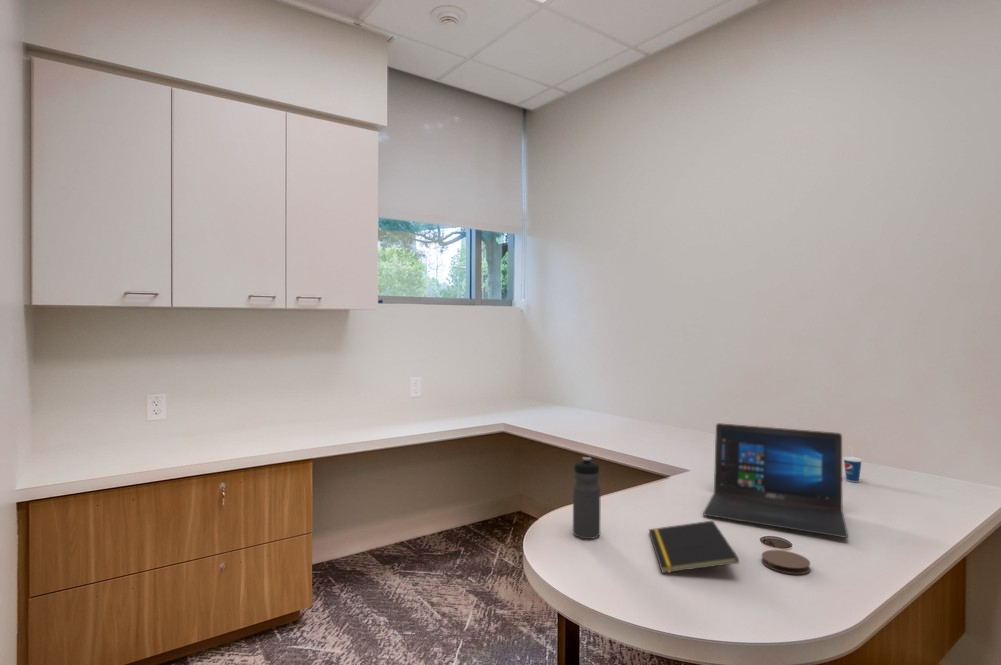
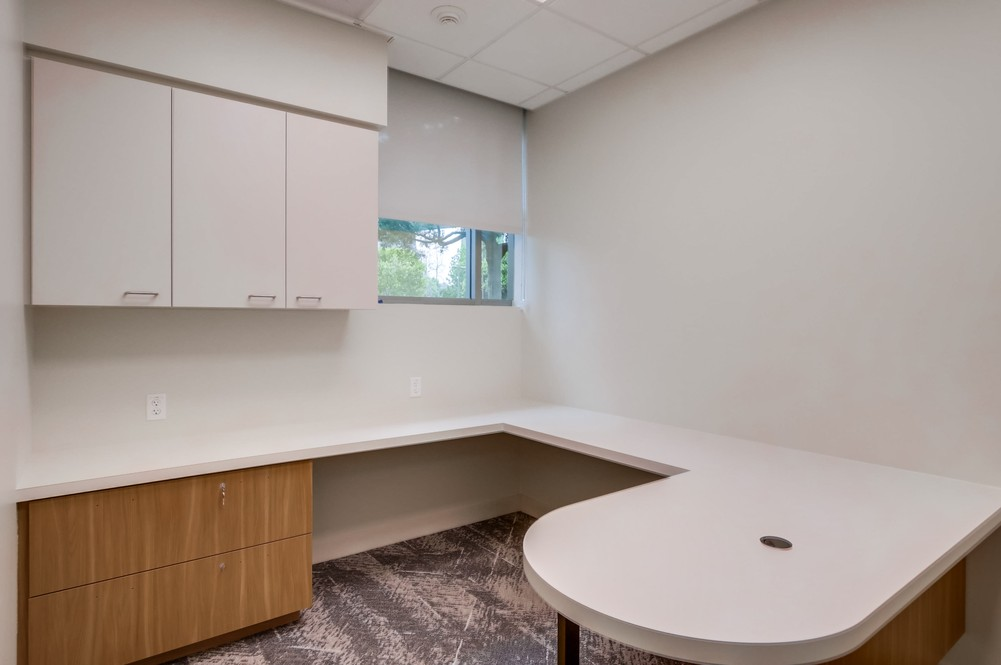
- water bottle (586, 495)
- laptop (773, 474)
- cup (852, 463)
- coaster (785, 561)
- notepad (689, 544)
